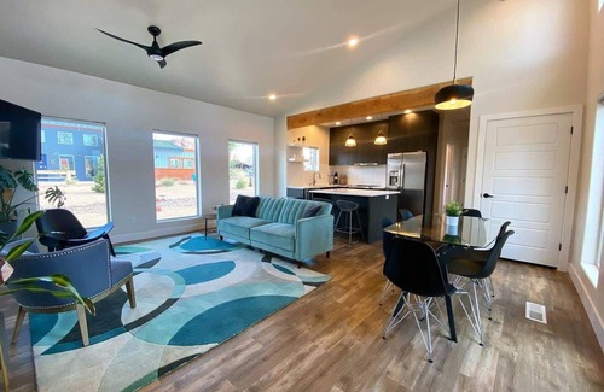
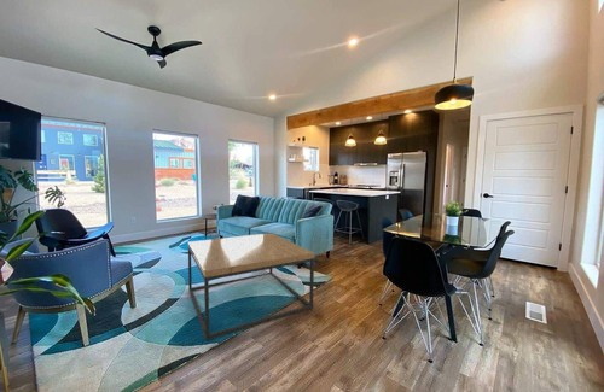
+ coffee table (245, 273)
